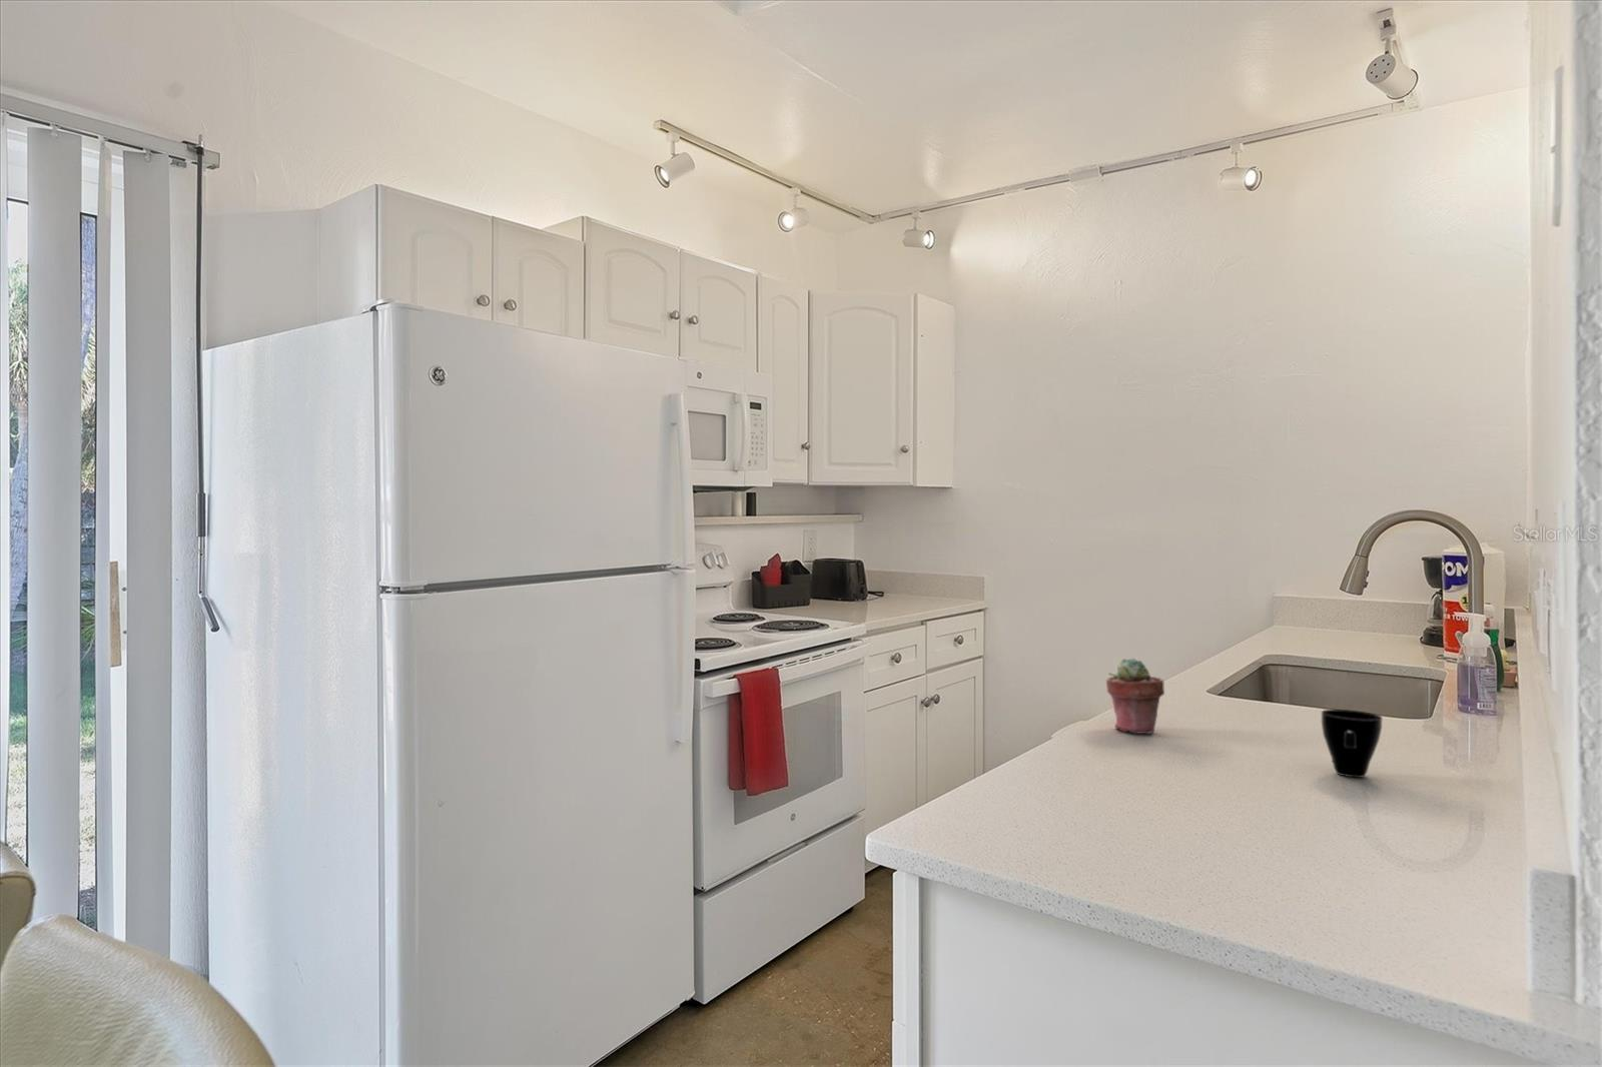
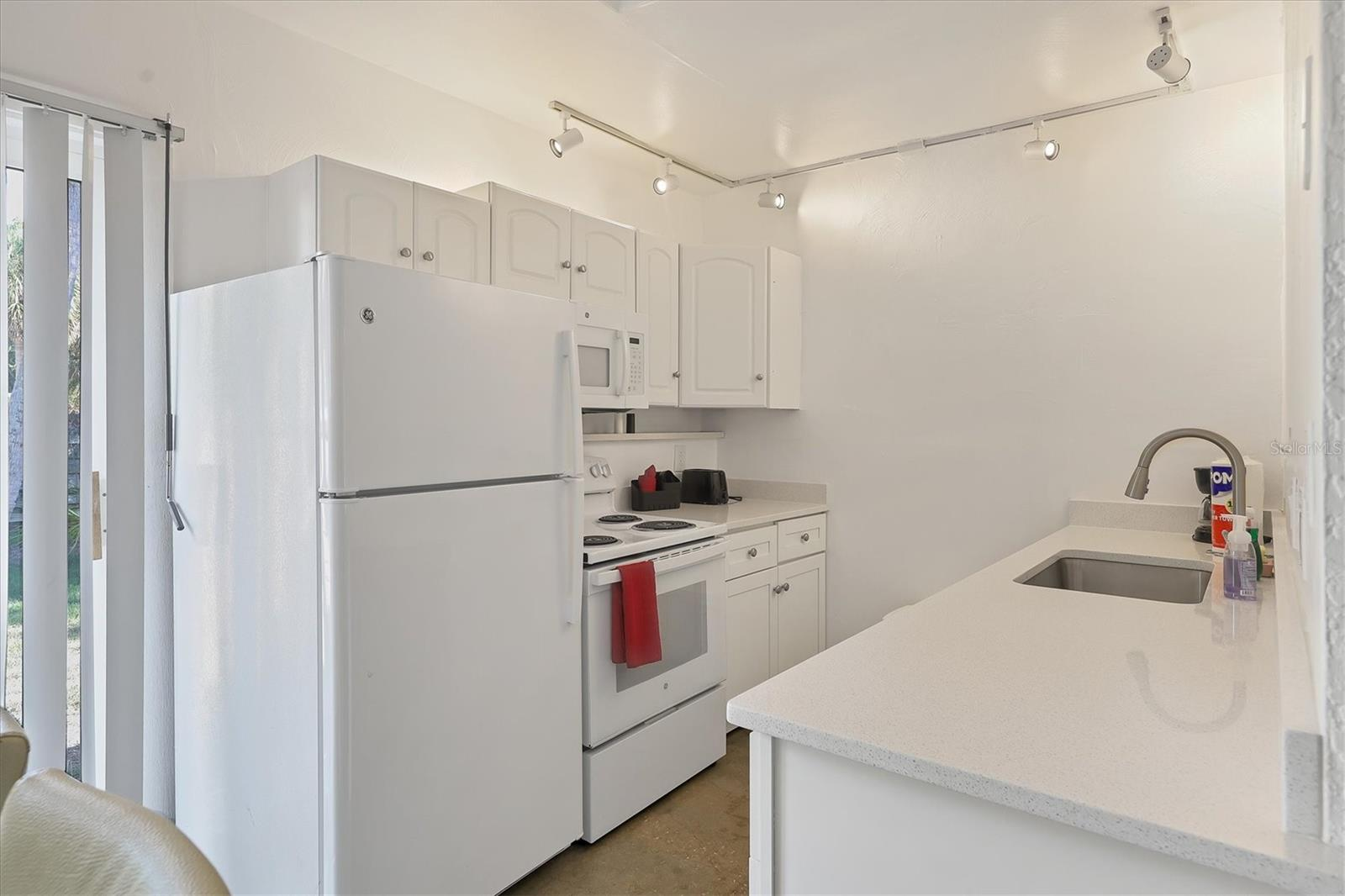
- cup (1351, 745)
- potted succulent (1134, 693)
